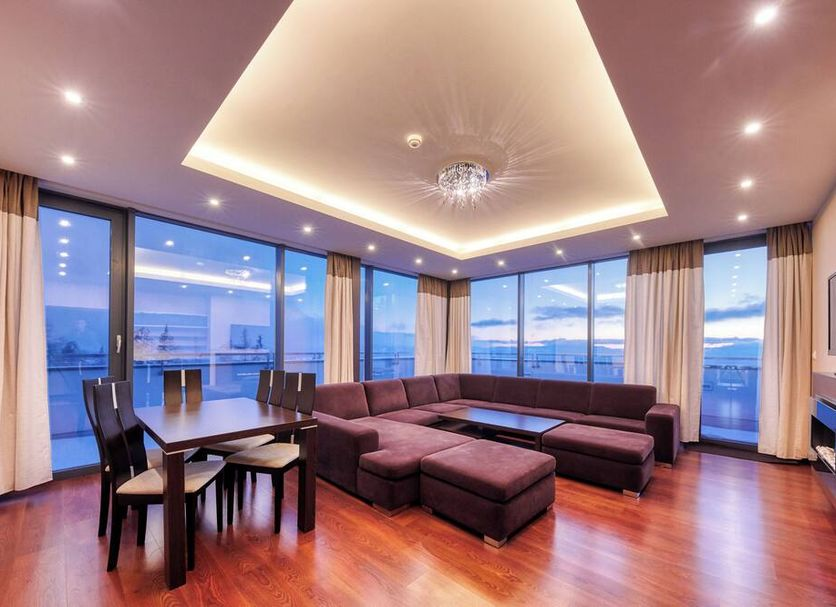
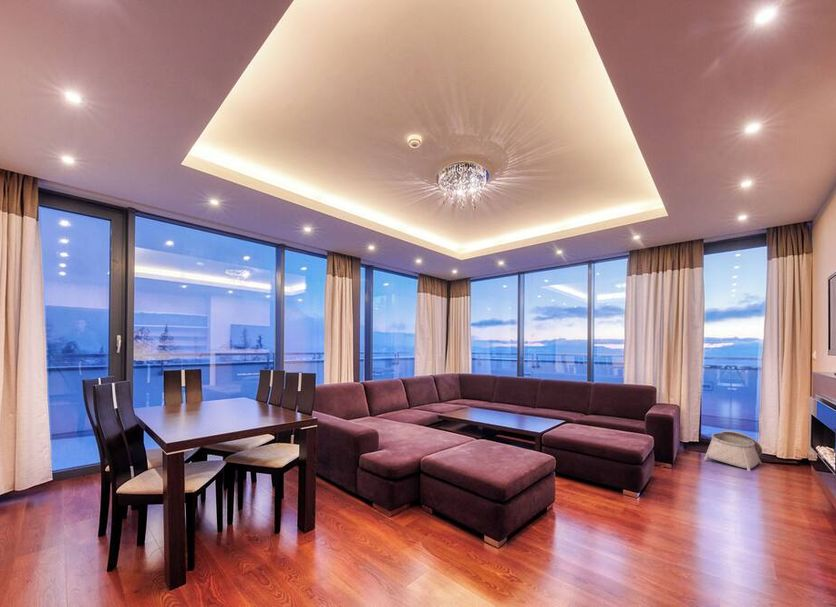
+ basket (734, 446)
